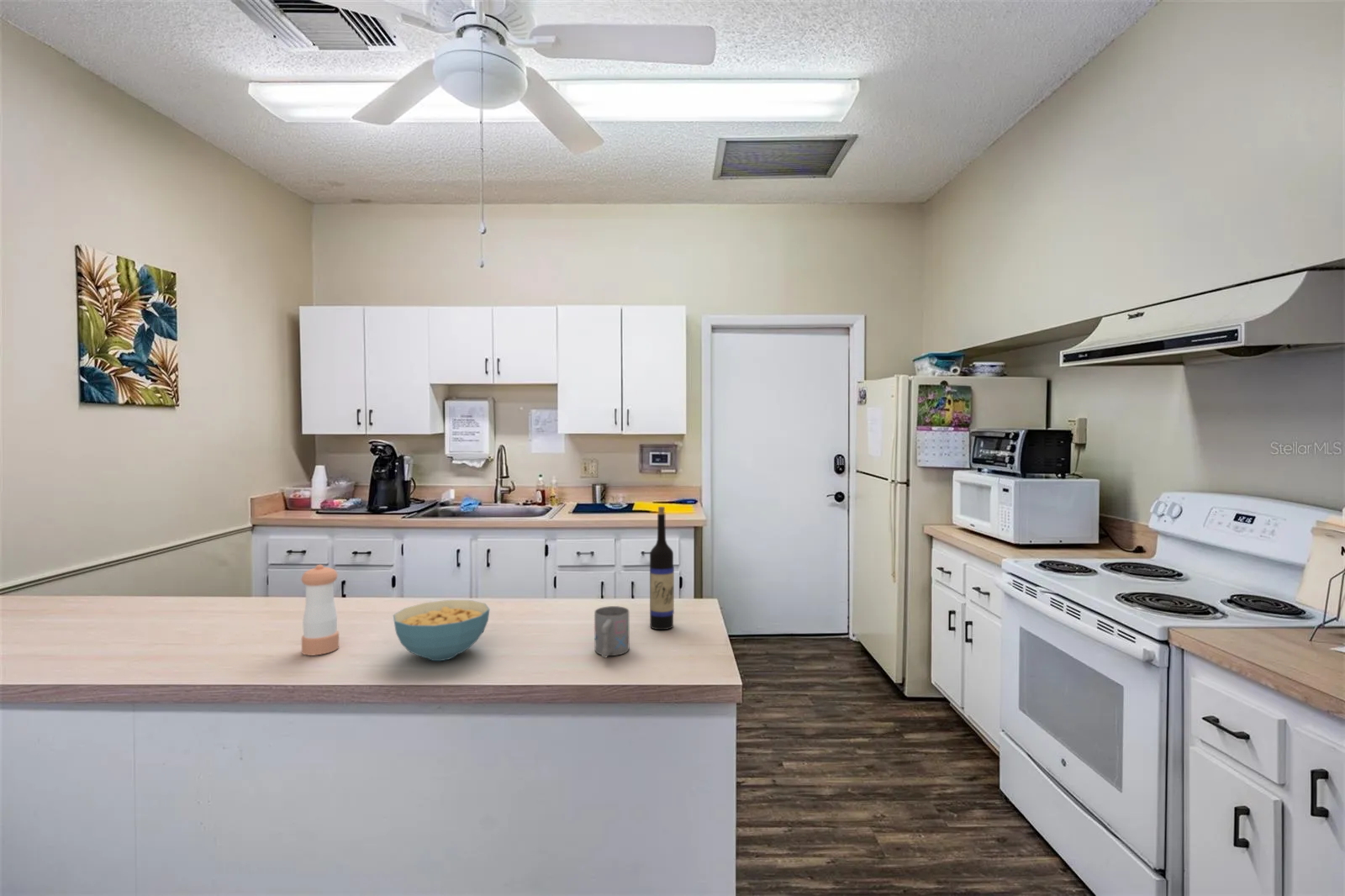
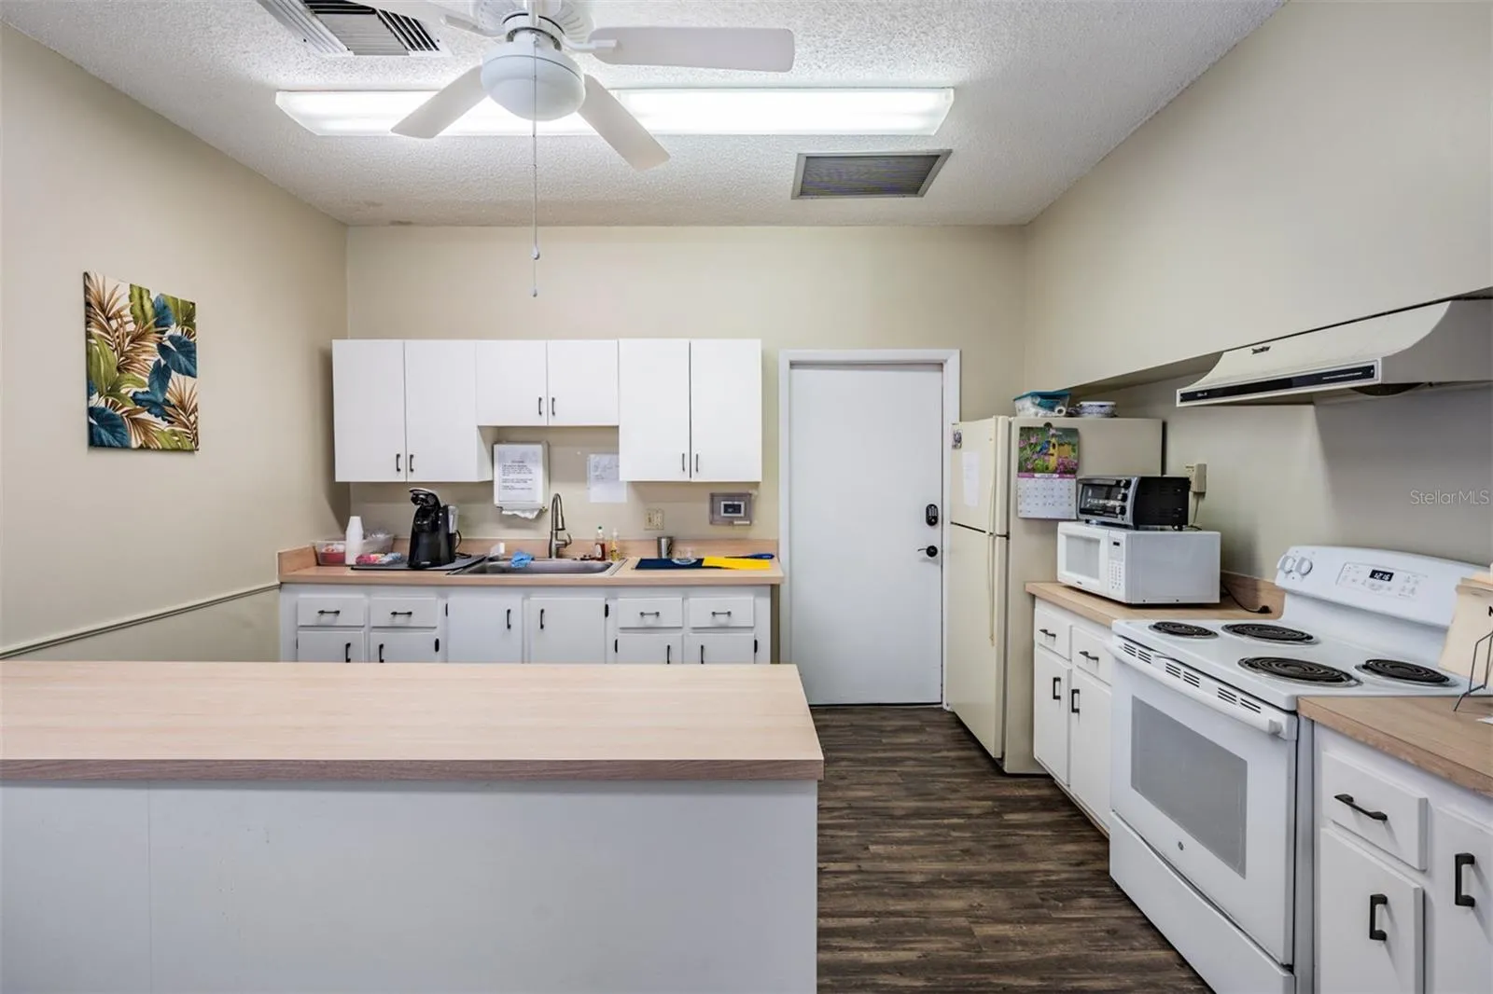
- mug (610, 633)
- pepper shaker (319, 607)
- cereal bowl (442, 634)
- wine bottle (662, 567)
